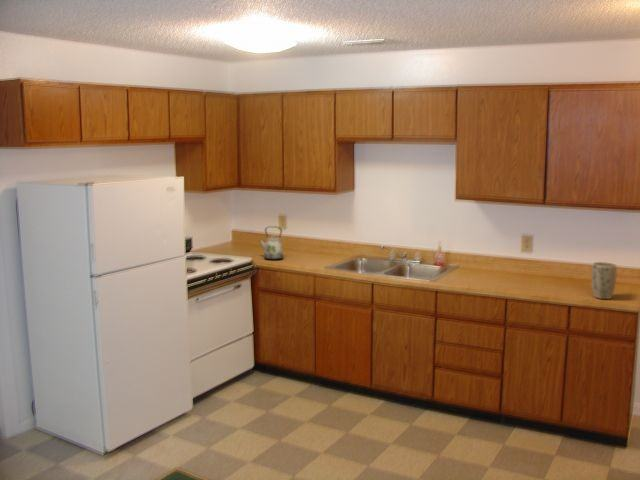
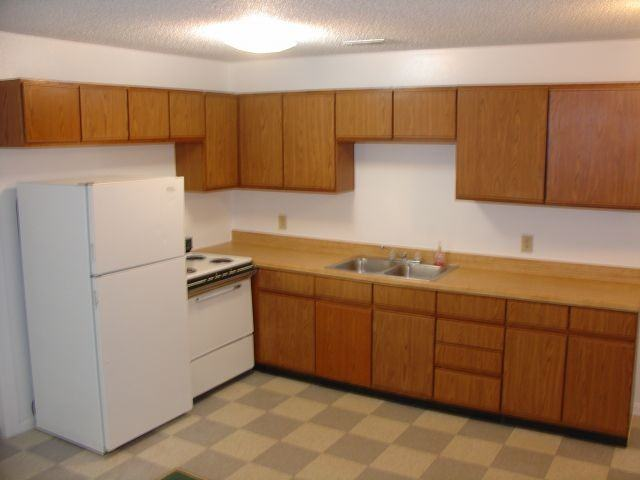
- plant pot (603, 280)
- kettle (270, 242)
